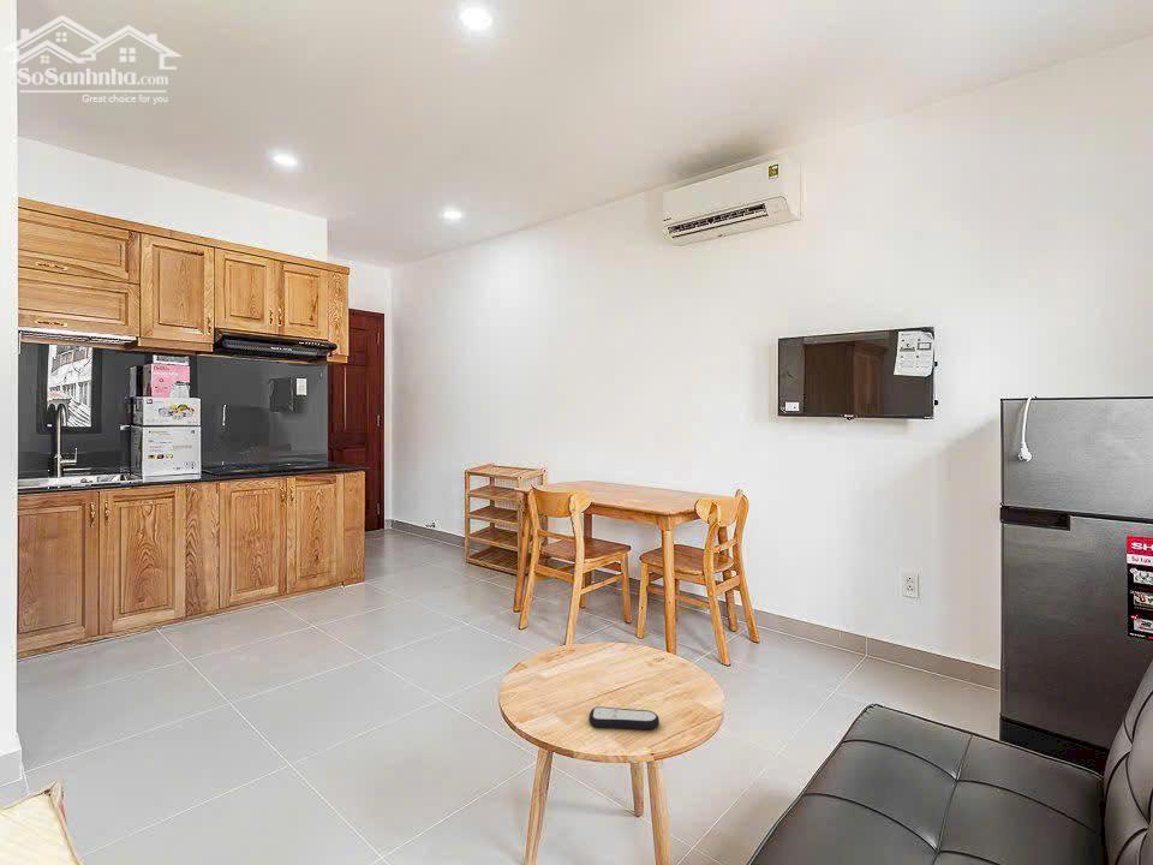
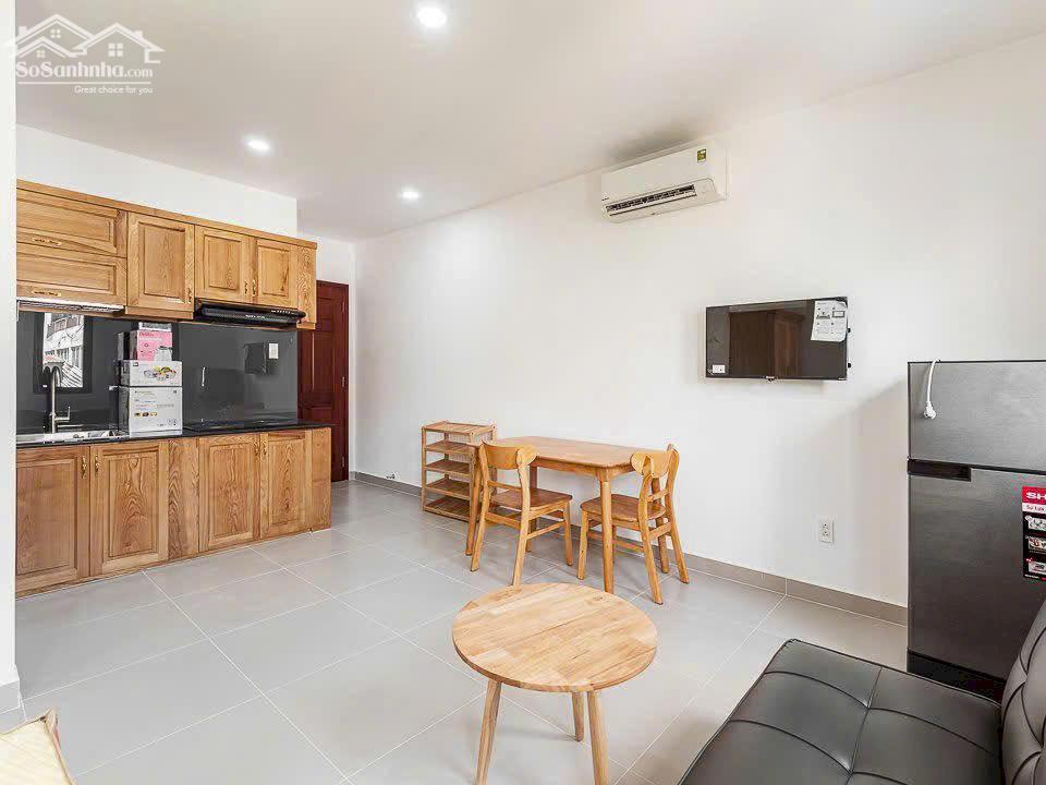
- remote control (623, 717)
